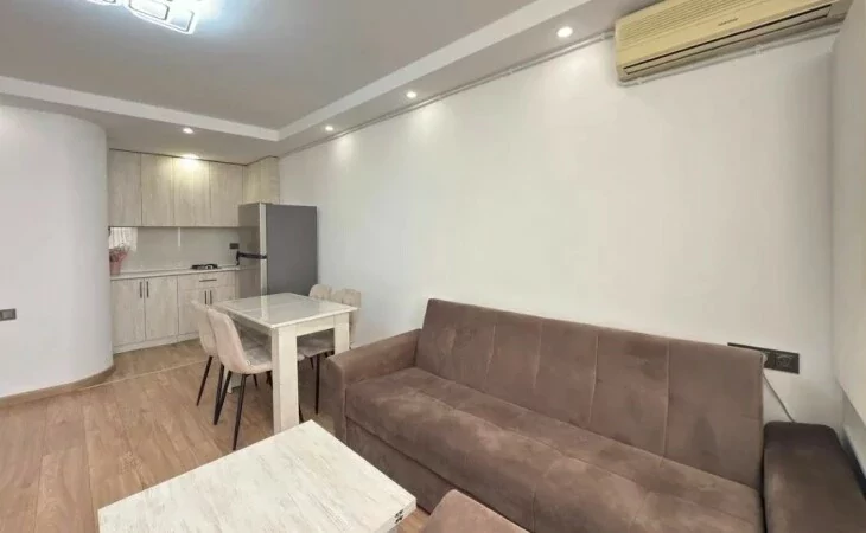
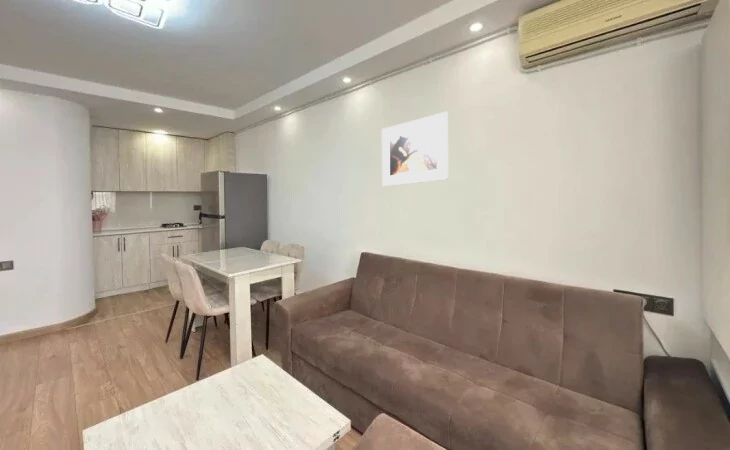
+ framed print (412, 152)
